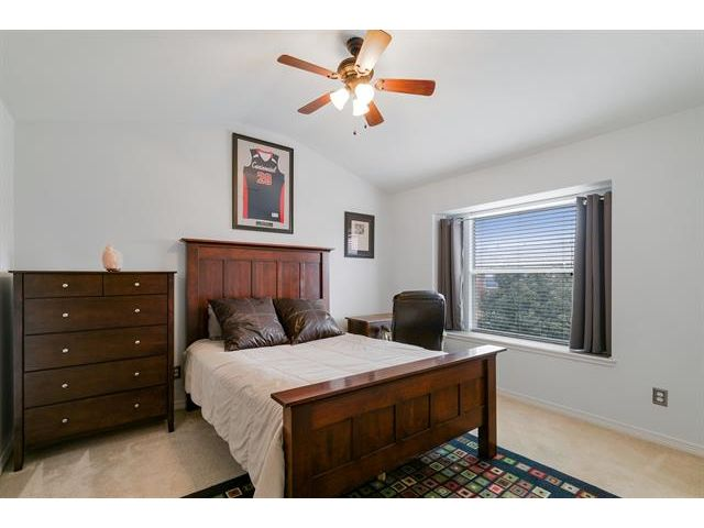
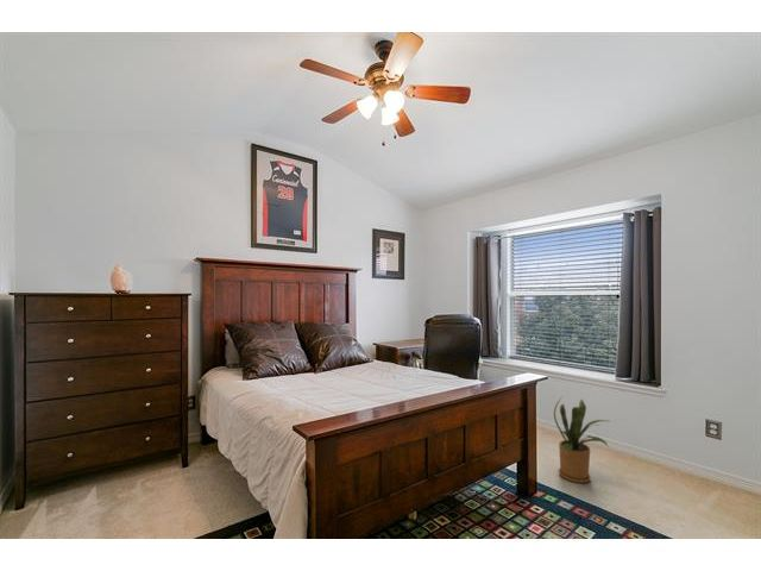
+ house plant (579, 438)
